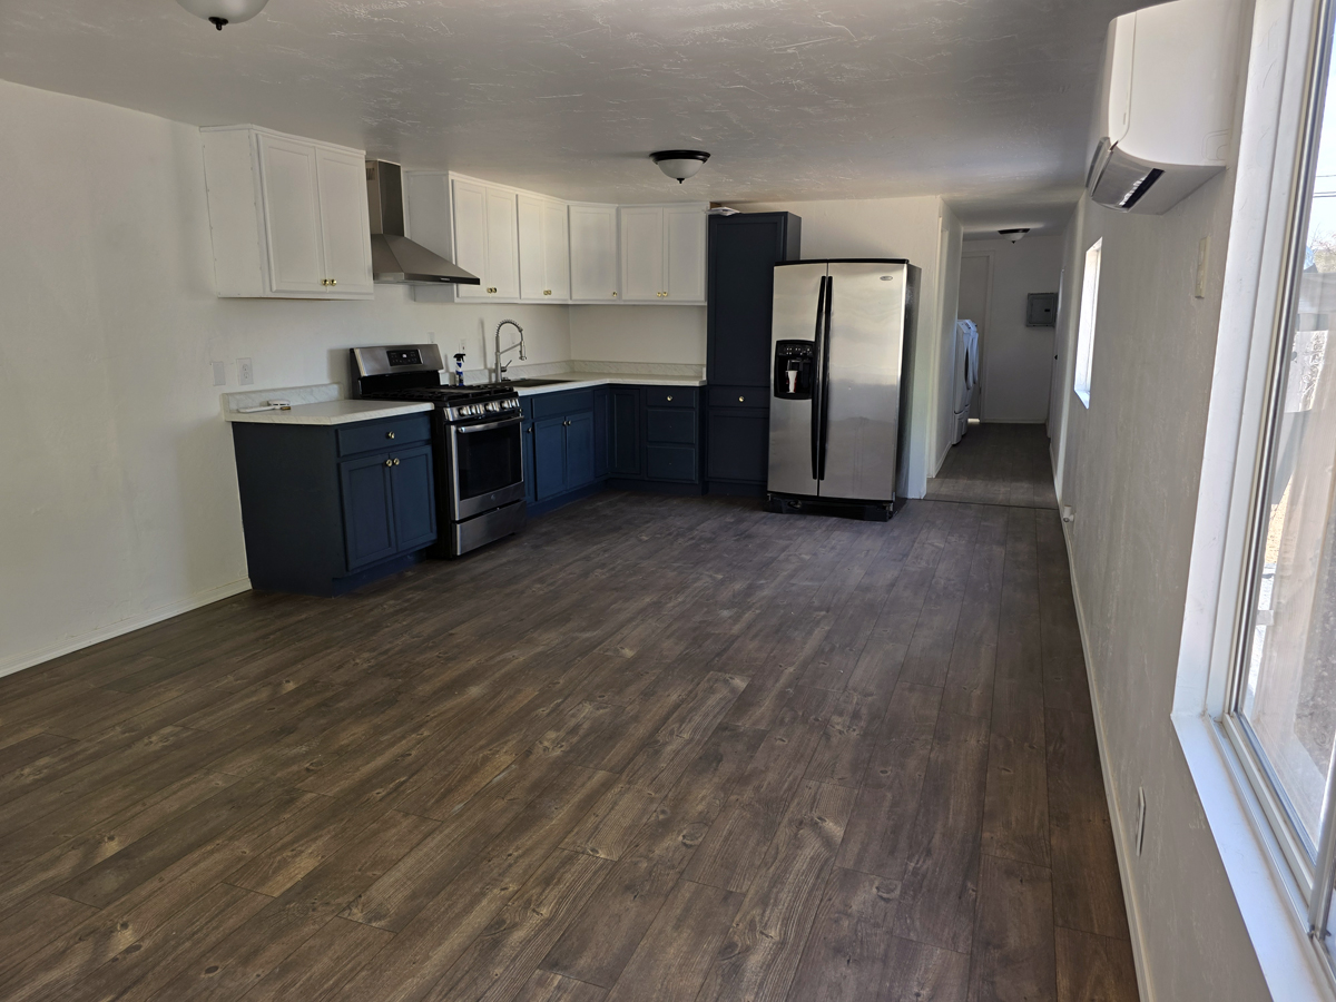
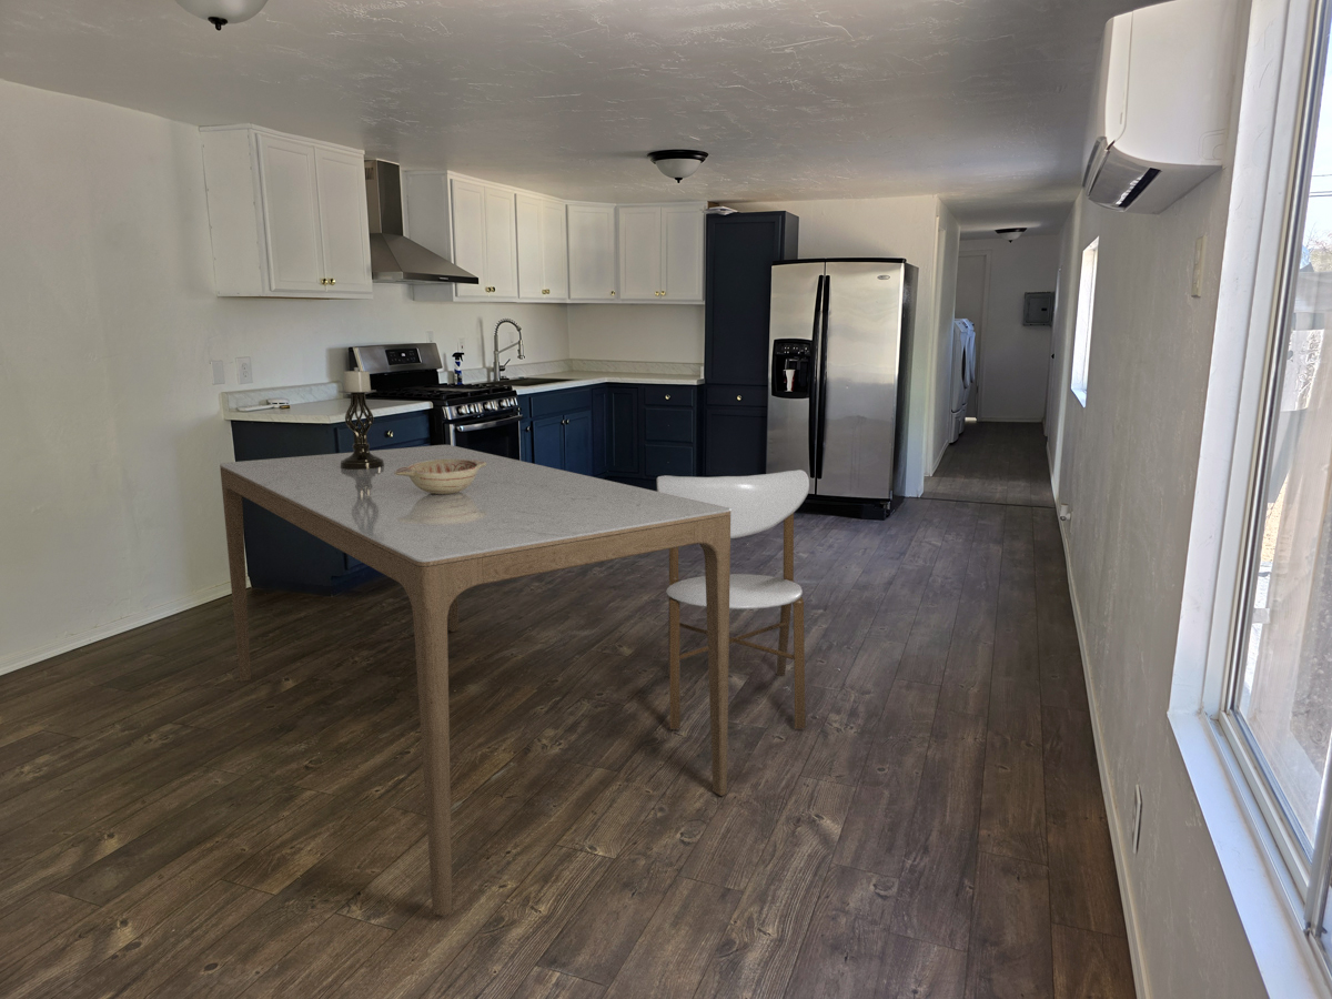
+ dining table (444, 608)
+ dining chair (735, 591)
+ candle holder (360, 416)
+ decorative bowl (443, 477)
